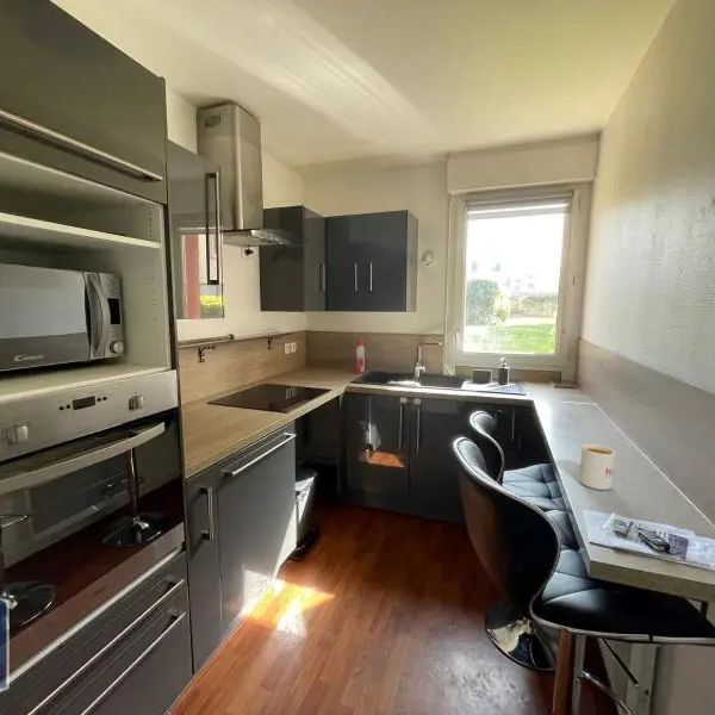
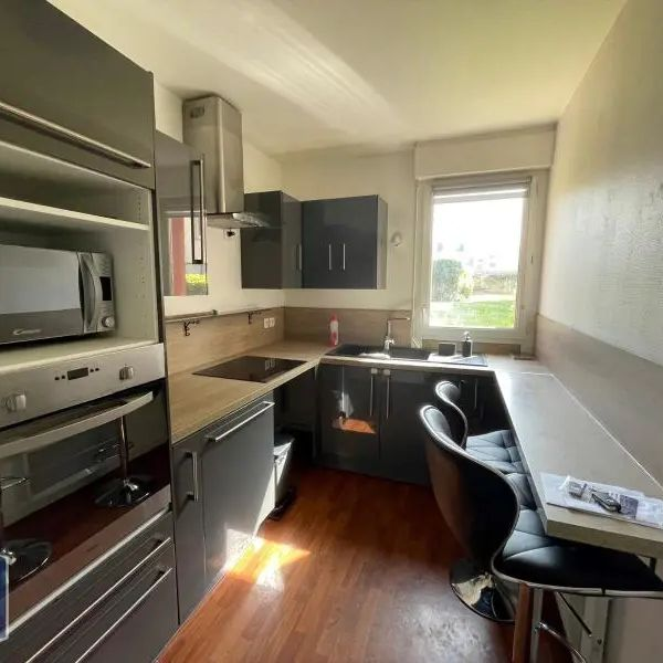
- mug (595, 464)
